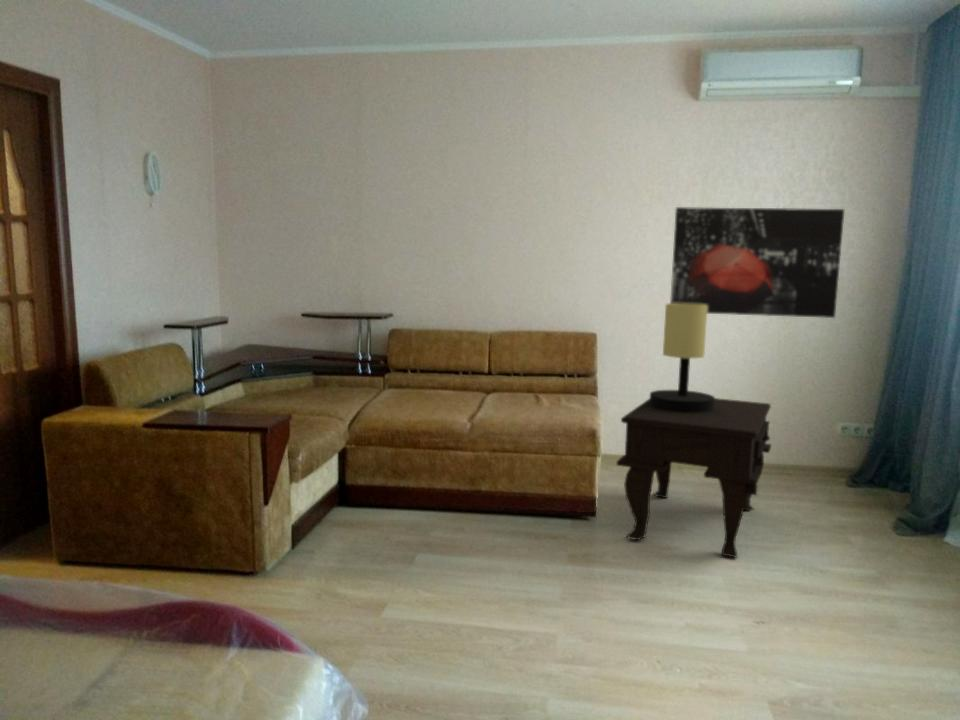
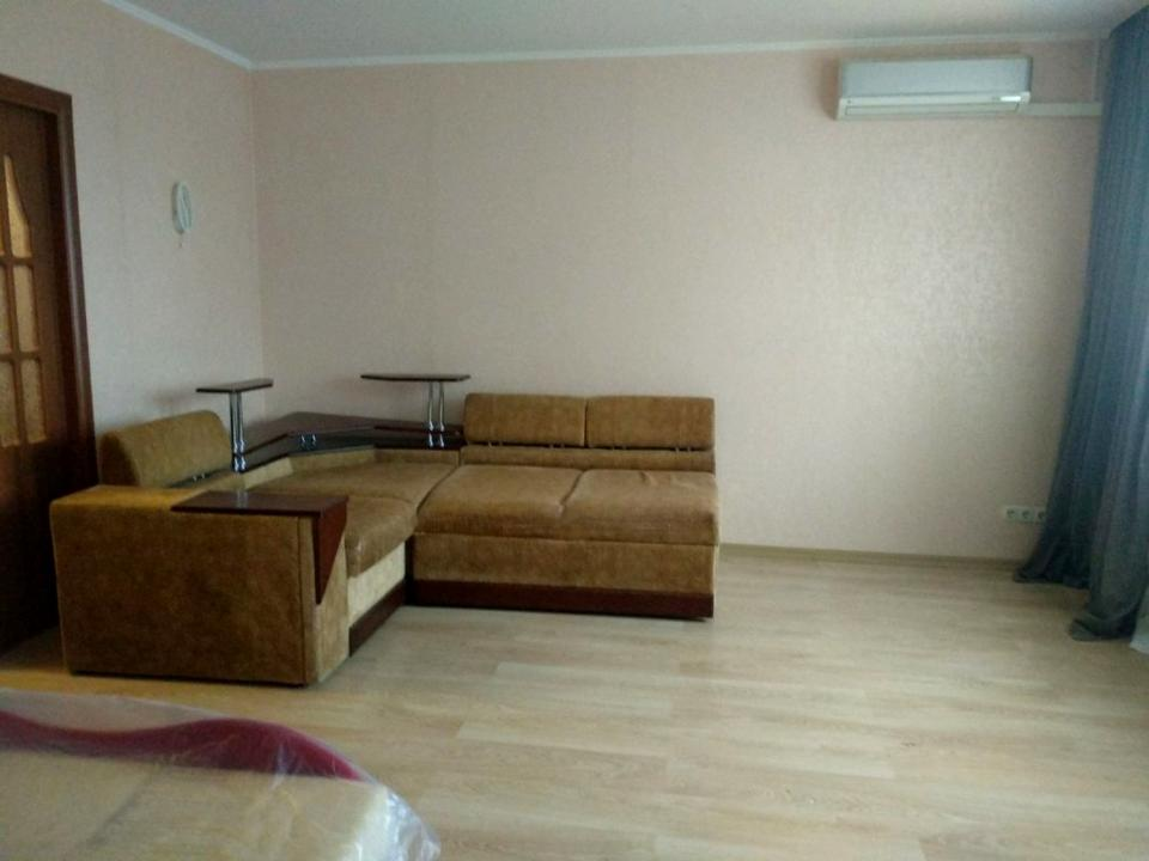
- side table (698, 465)
- wall art (754, 262)
- table lamp (684, 358)
